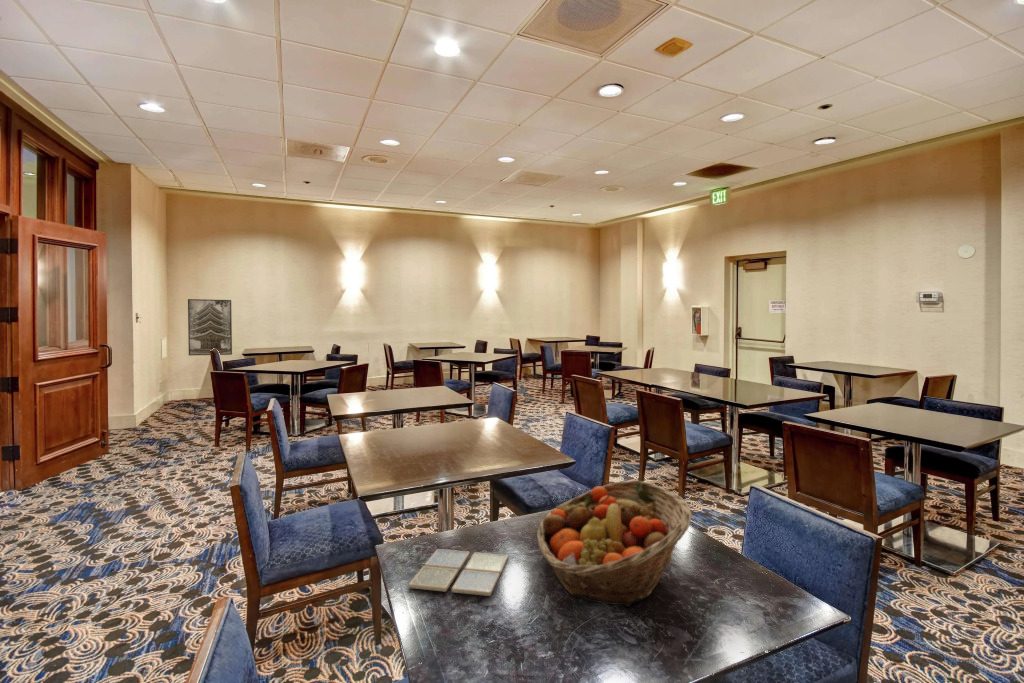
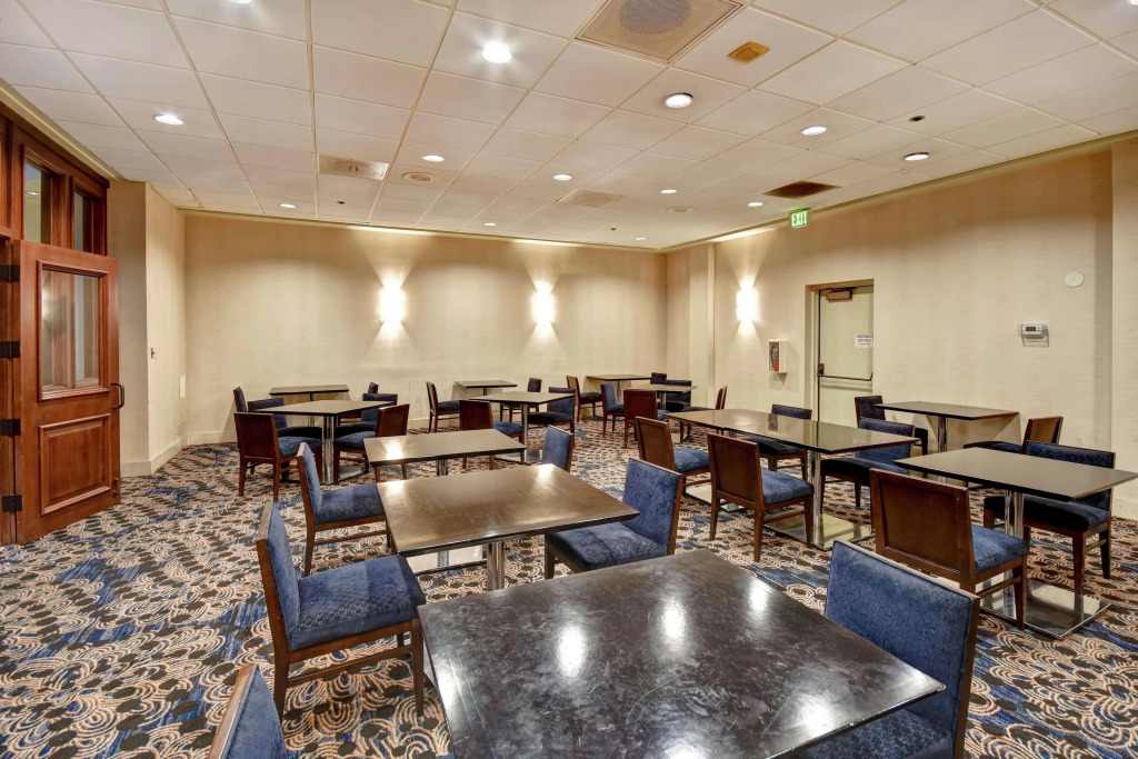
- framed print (210, 327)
- drink coaster (462, 571)
- fruit basket (610, 534)
